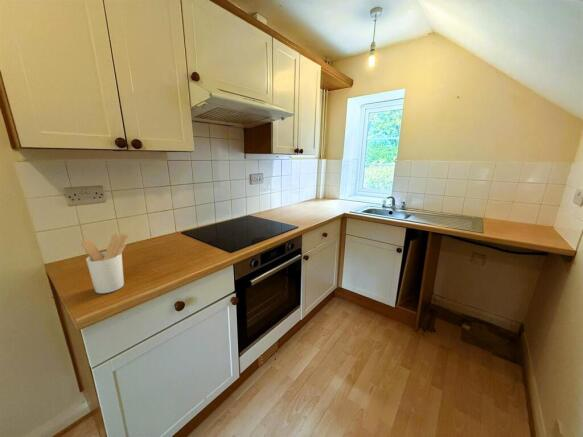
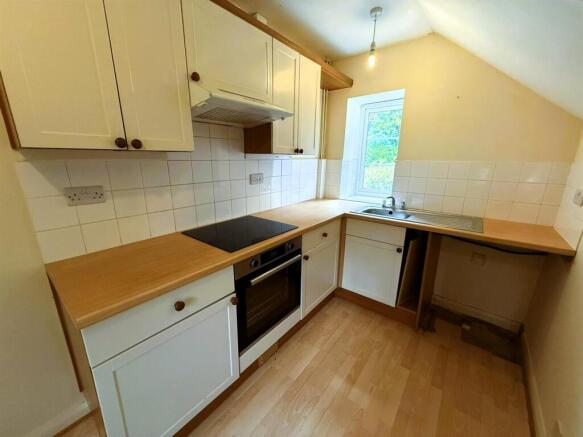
- utensil holder (111, 261)
